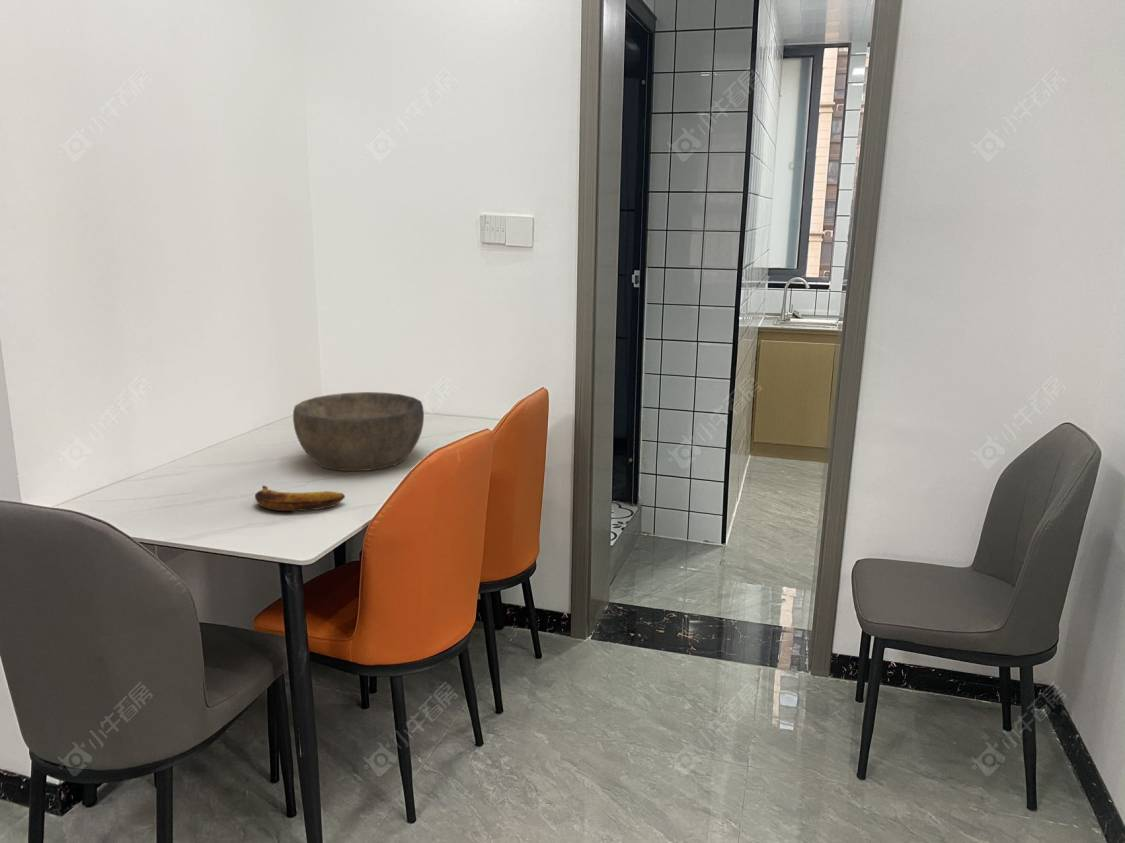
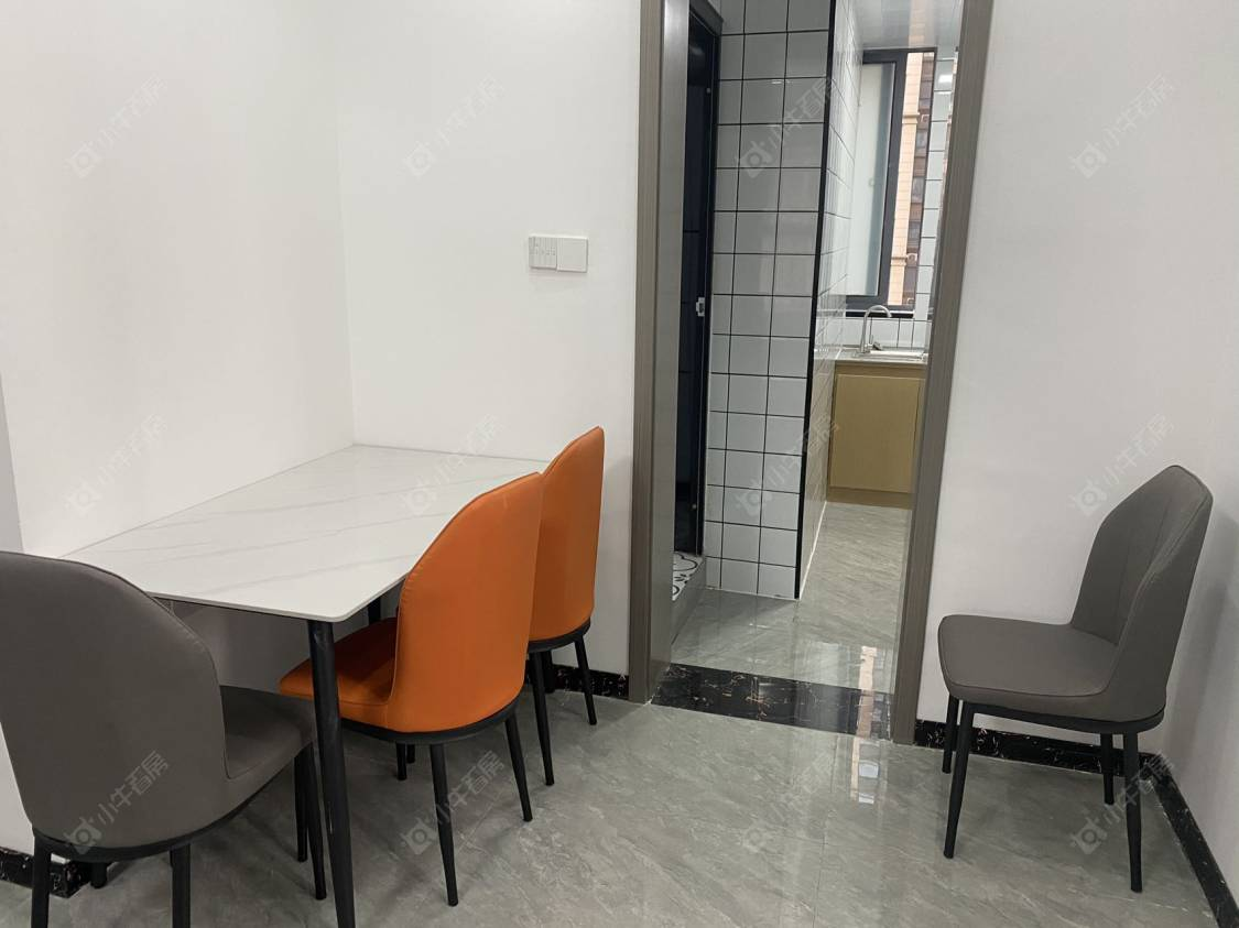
- banana (296, 496)
- bowl (360, 431)
